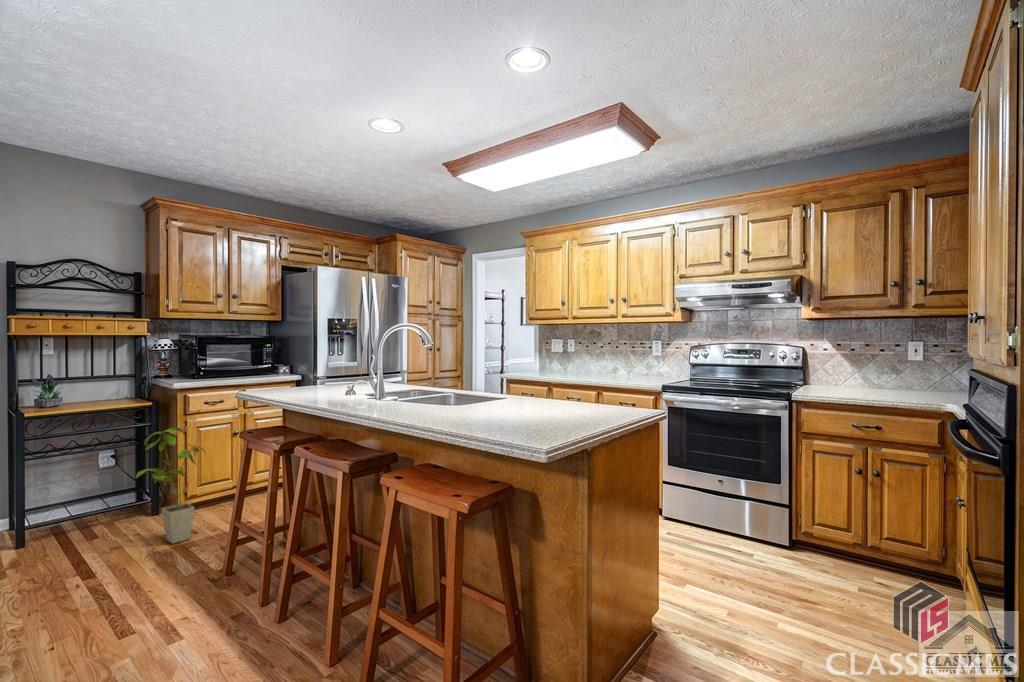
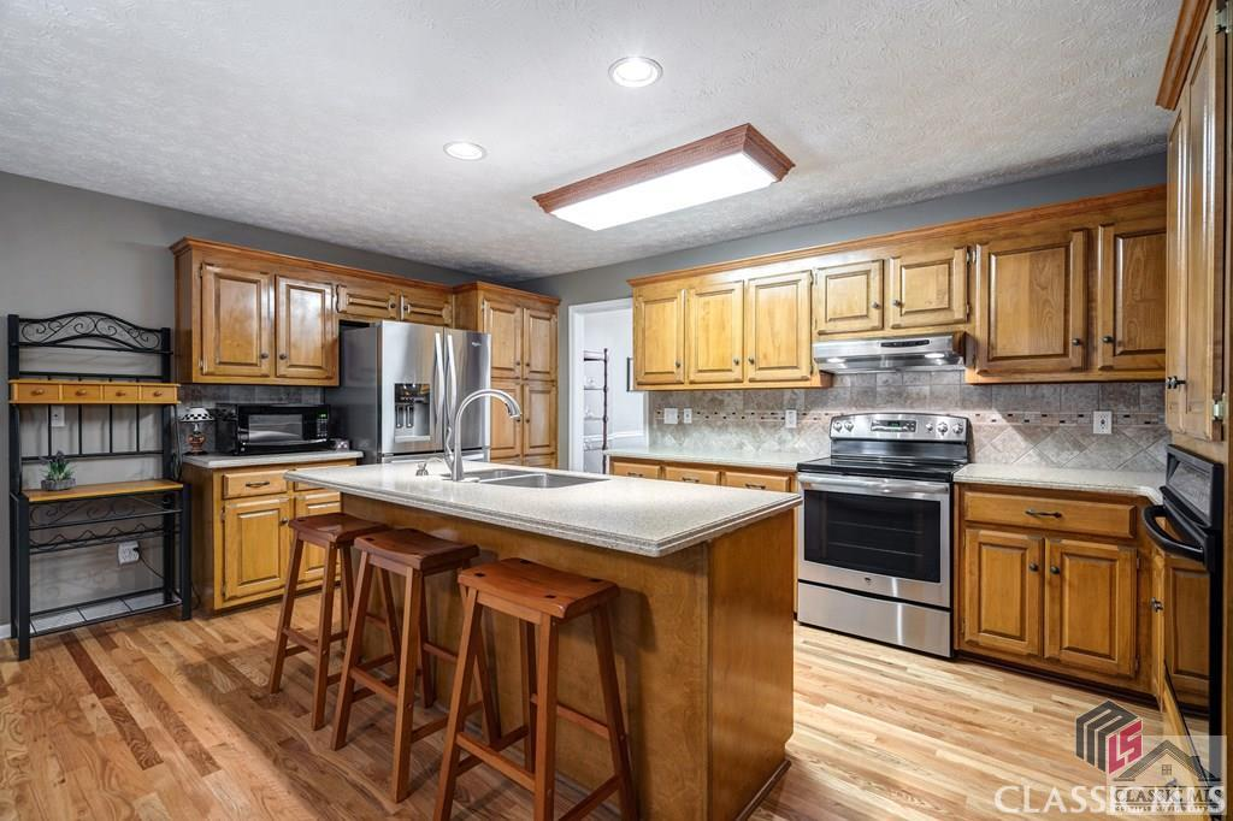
- house plant (165, 484)
